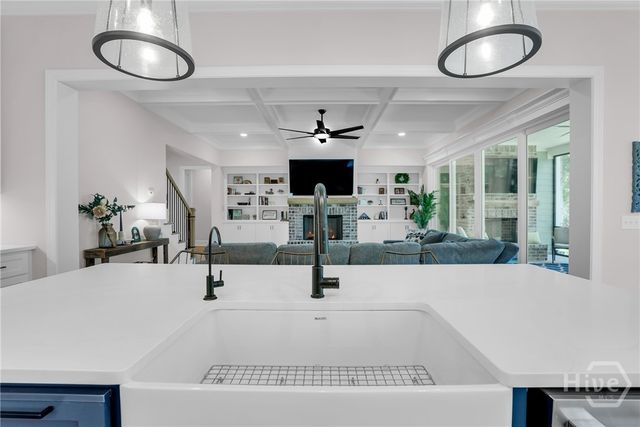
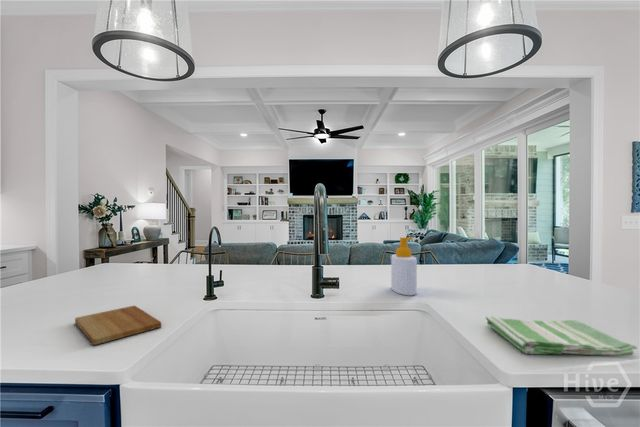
+ dish towel (551, 333)
+ cutting board (117, 322)
+ soap bottle (403, 264)
